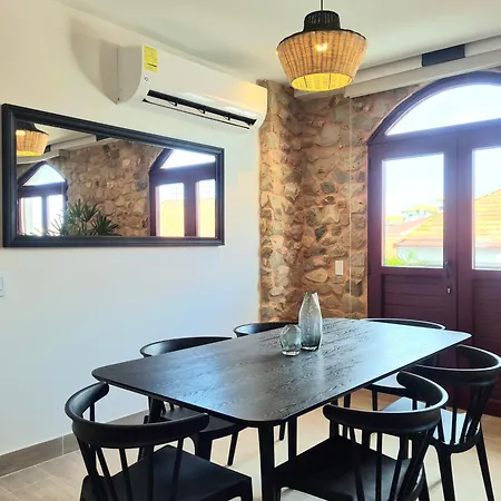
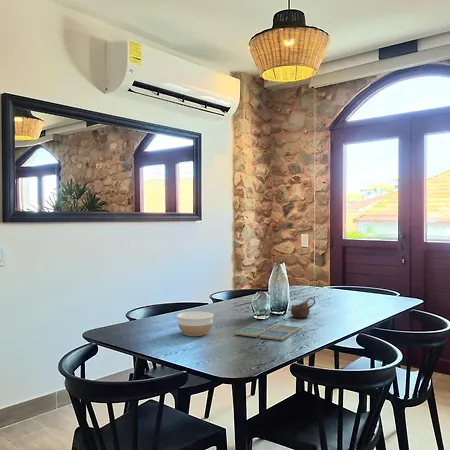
+ bowl (195, 323)
+ cup (302, 307)
+ drink coaster (268, 330)
